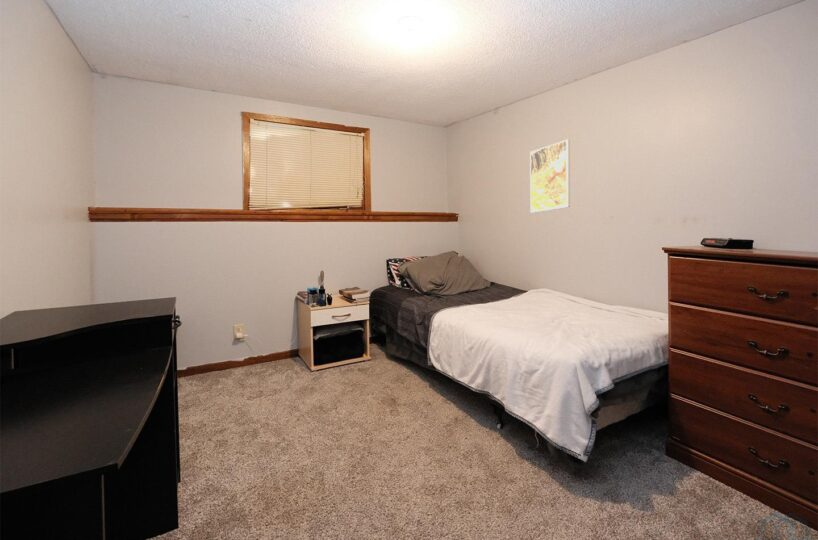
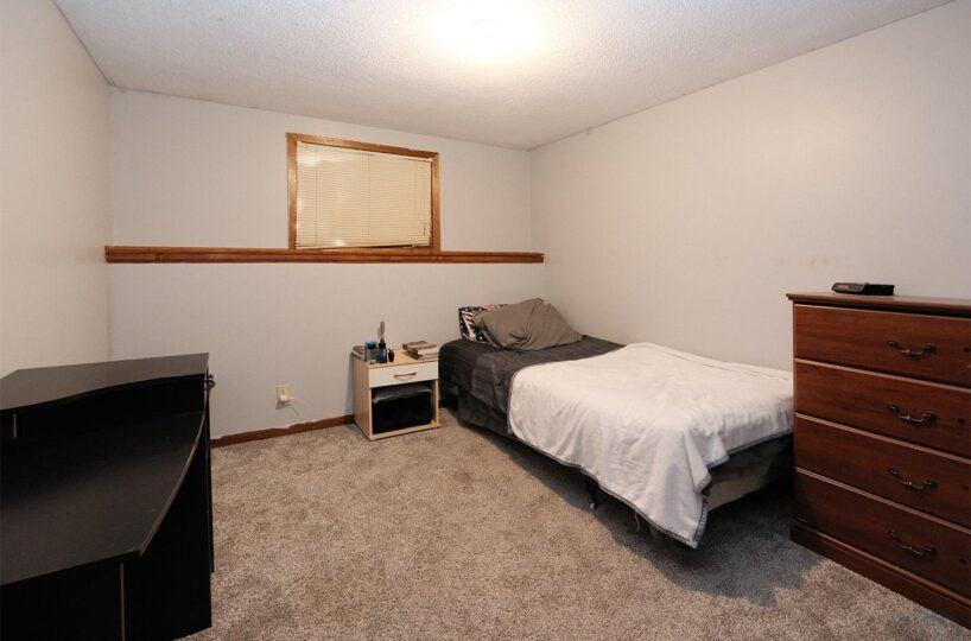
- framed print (549, 178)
